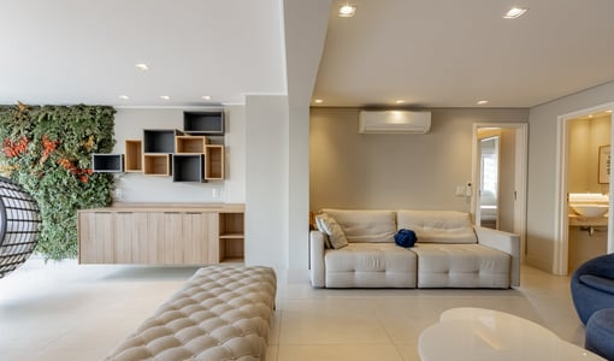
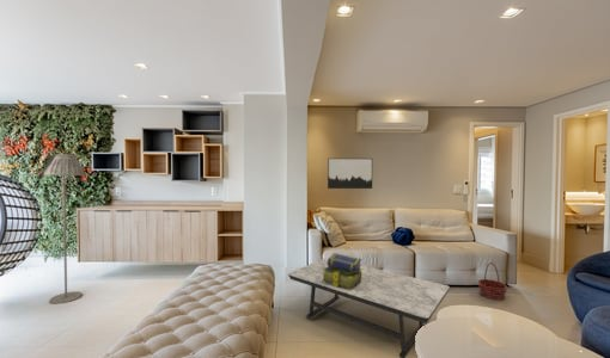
+ coffee table (364, 301)
+ basket (492, 280)
+ wall art (349, 173)
+ stack of books (343, 268)
+ floor lamp (65, 227)
